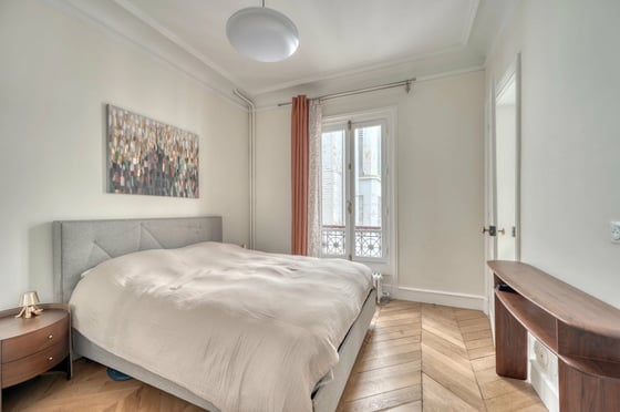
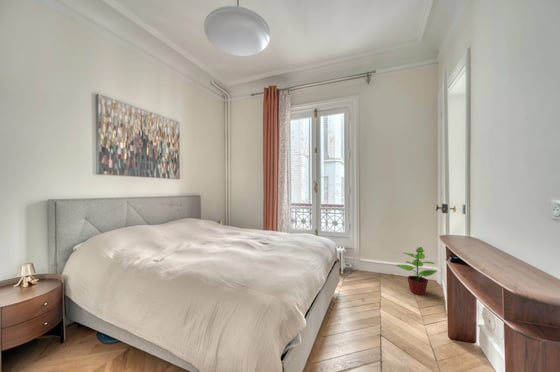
+ potted plant (417, 269)
